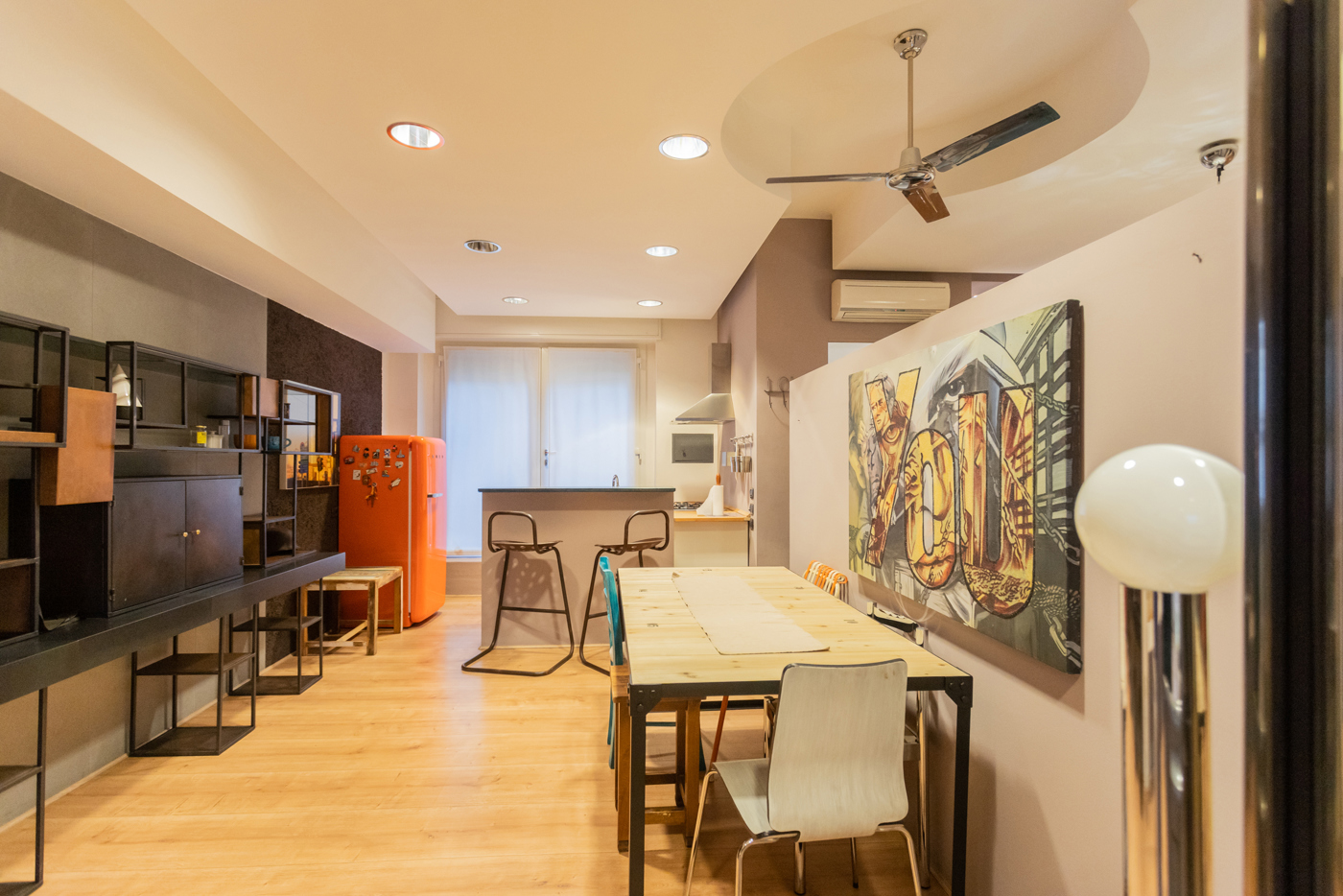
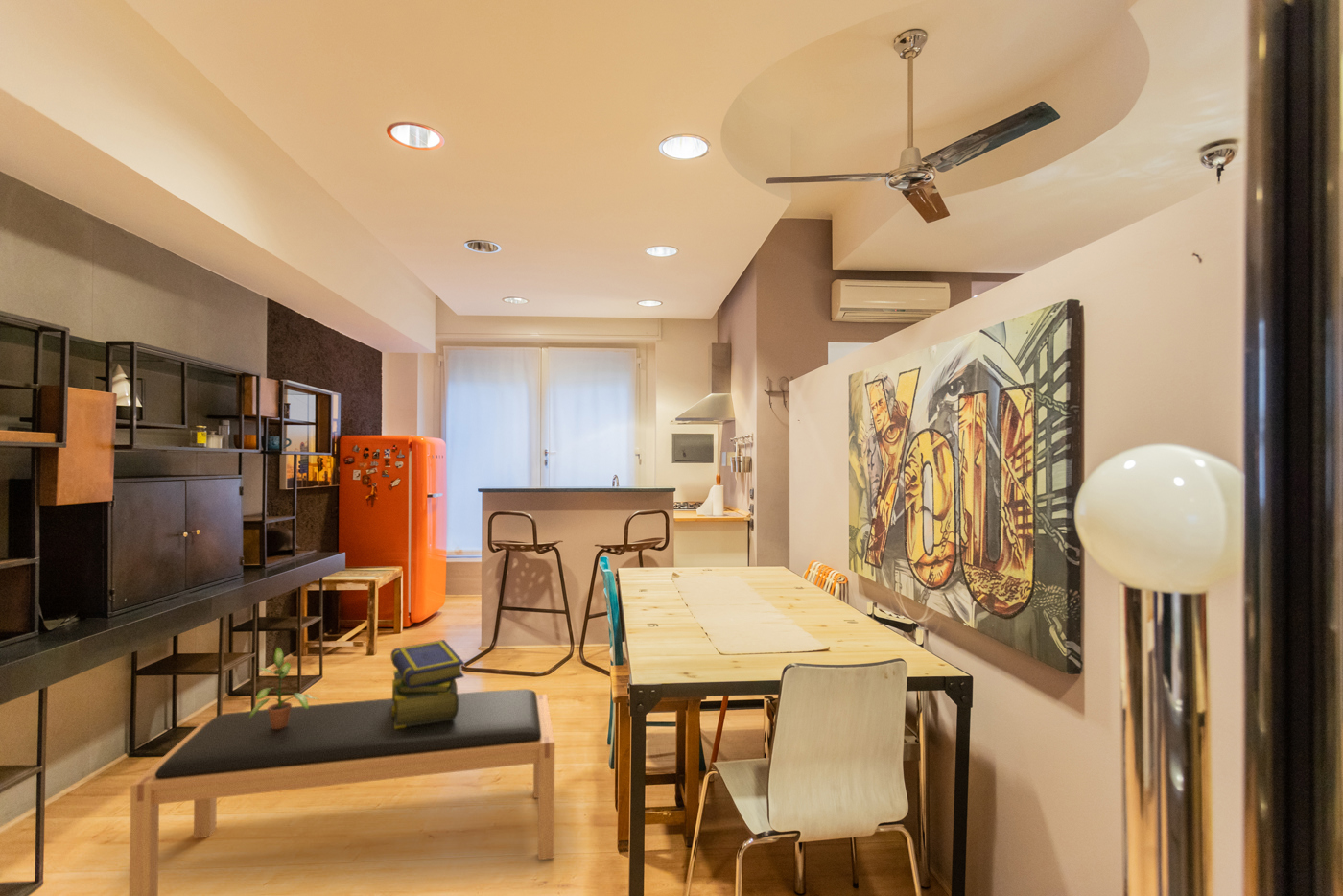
+ potted plant (280, 685)
+ stack of books (427, 680)
+ bench (372, 780)
